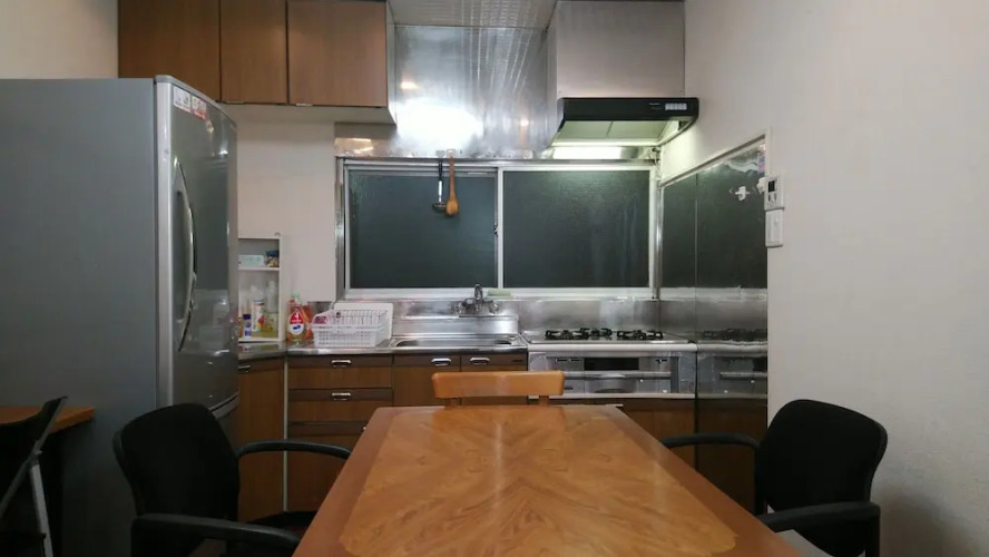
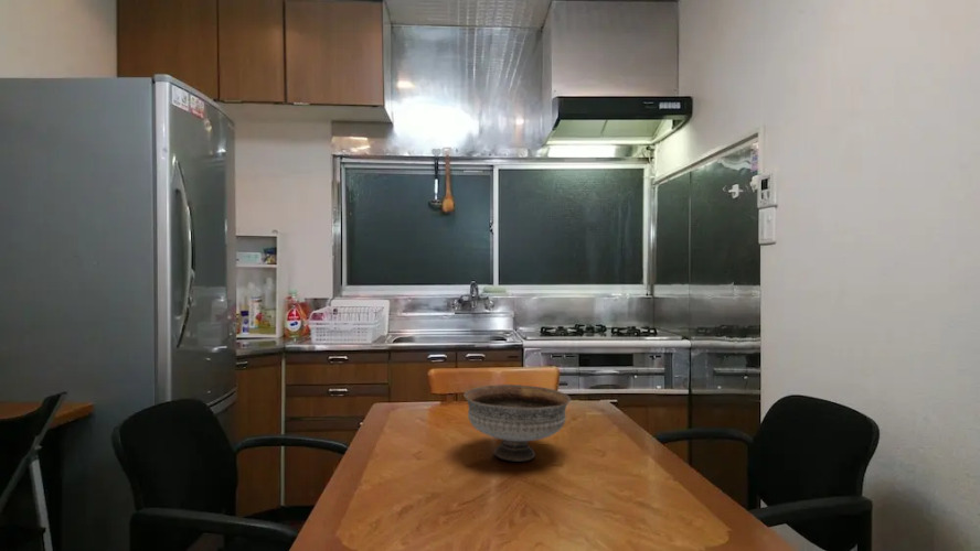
+ bowl (516, 423)
